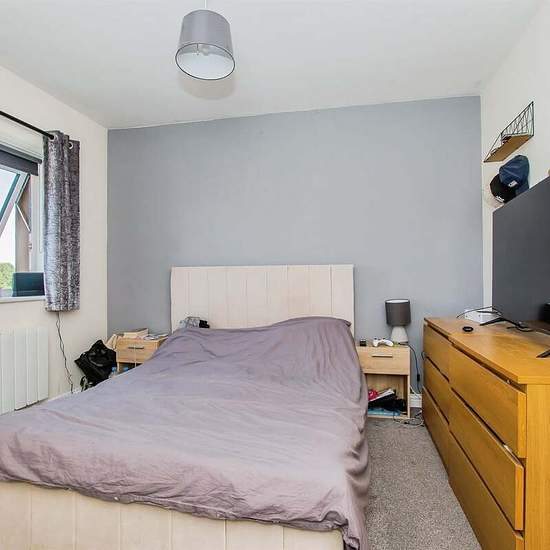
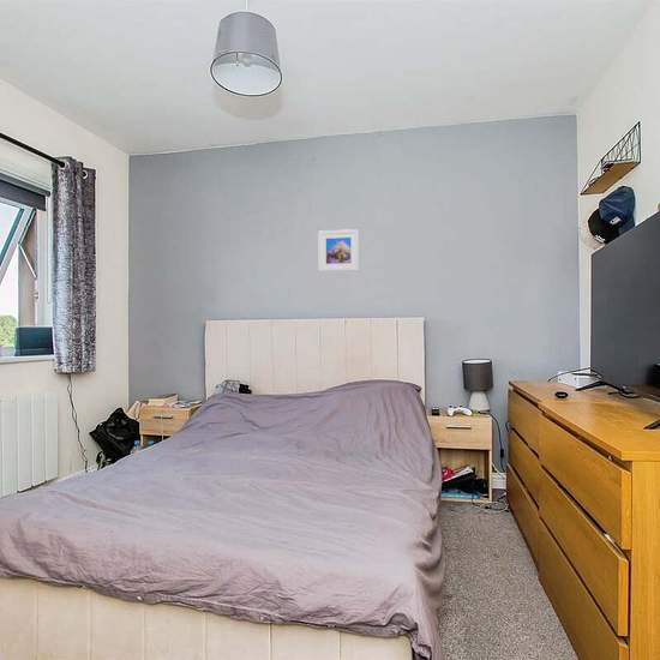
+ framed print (338, 250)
